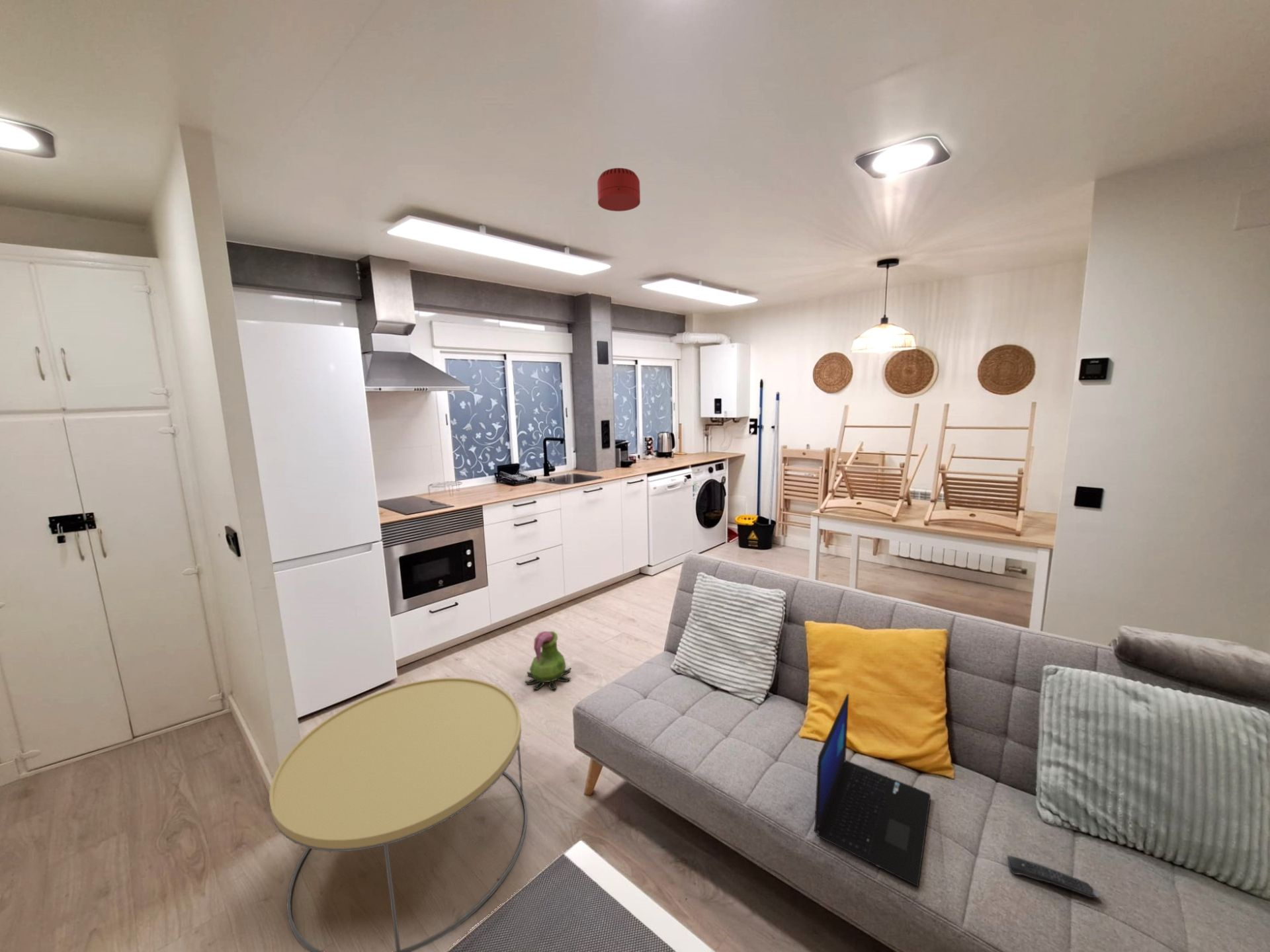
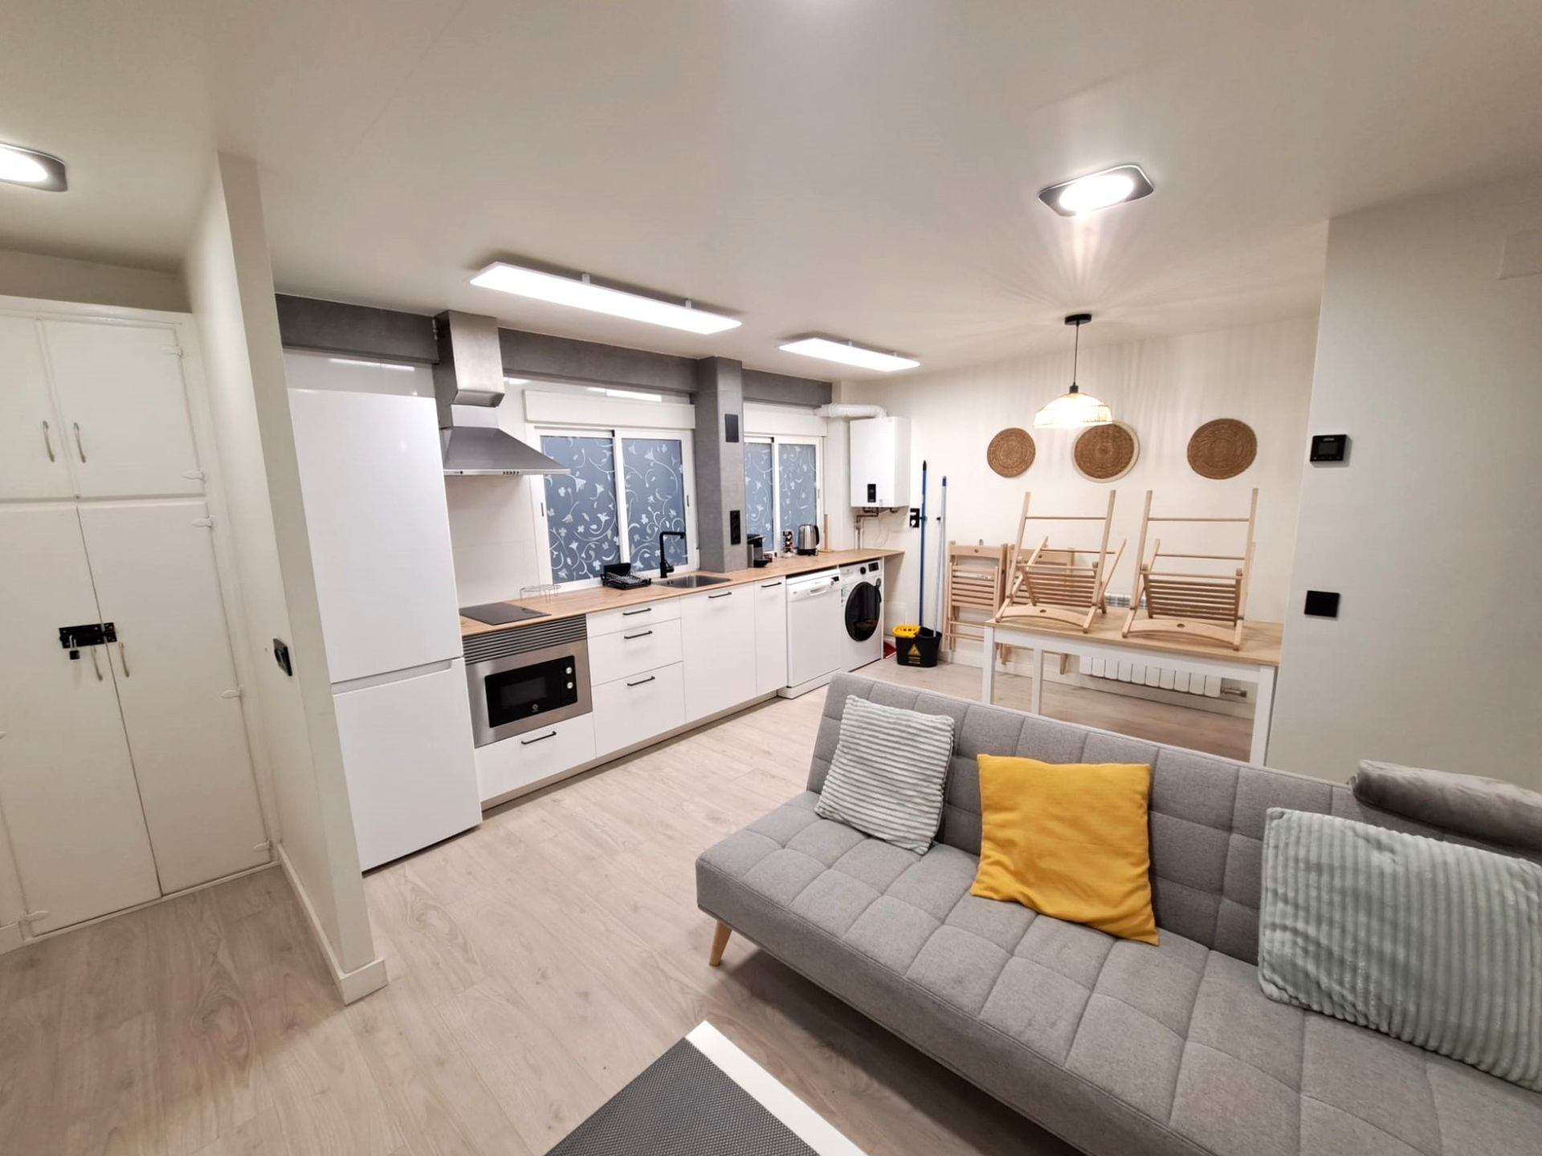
- laptop (876, 777)
- decorative plant (547, 654)
- remote control (1052, 877)
- smoke detector (618, 189)
- coffee table (413, 791)
